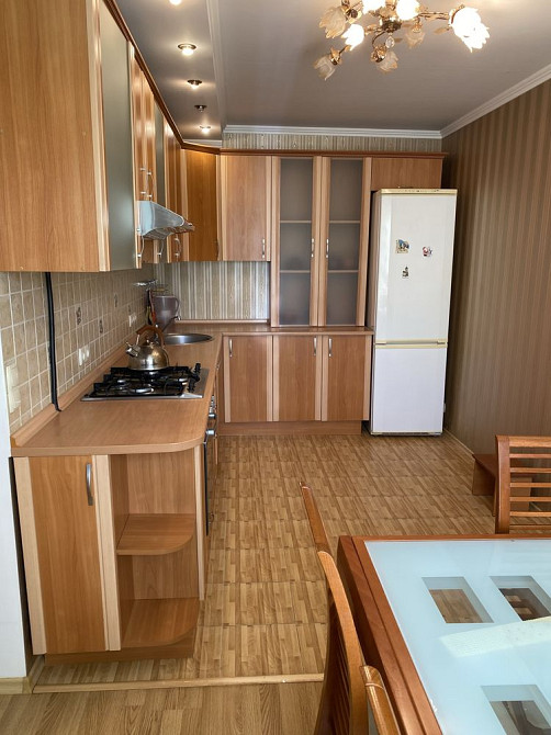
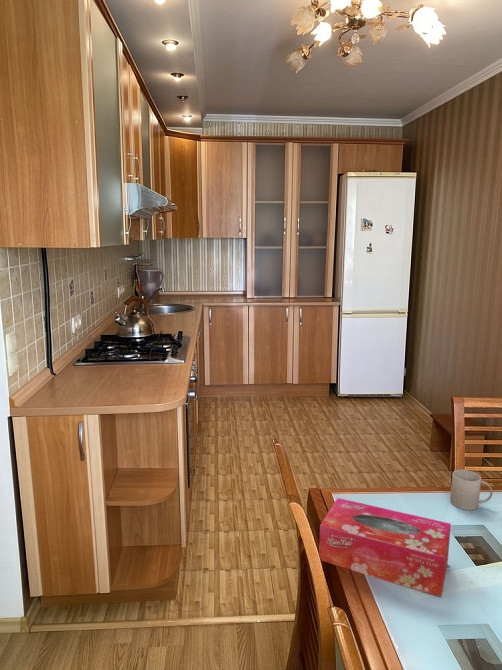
+ mug (471, 490)
+ tissue box (384, 542)
